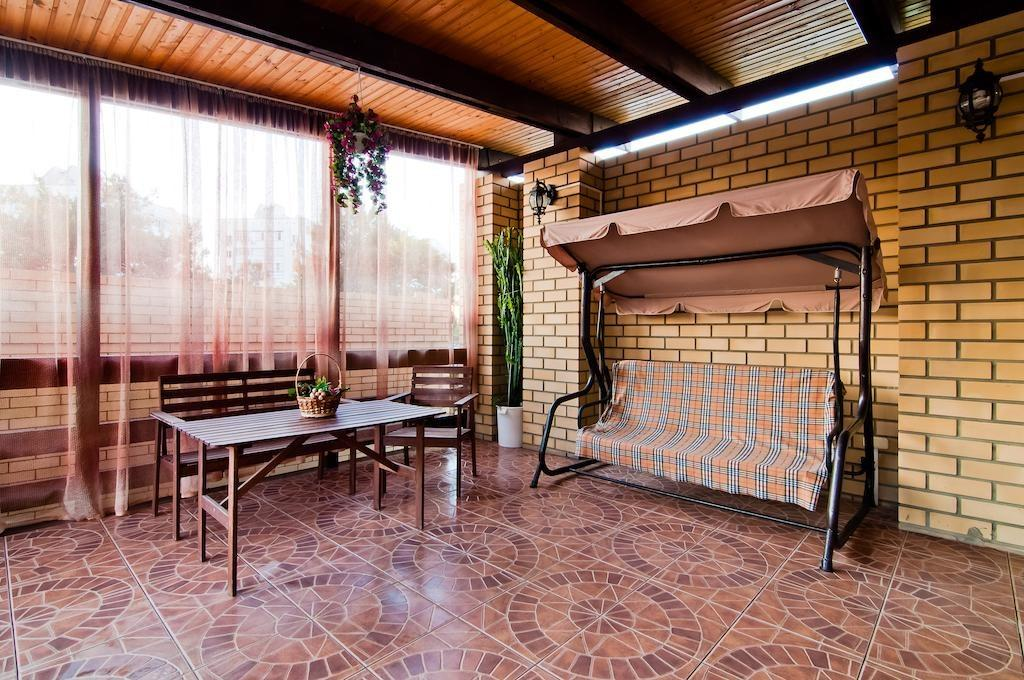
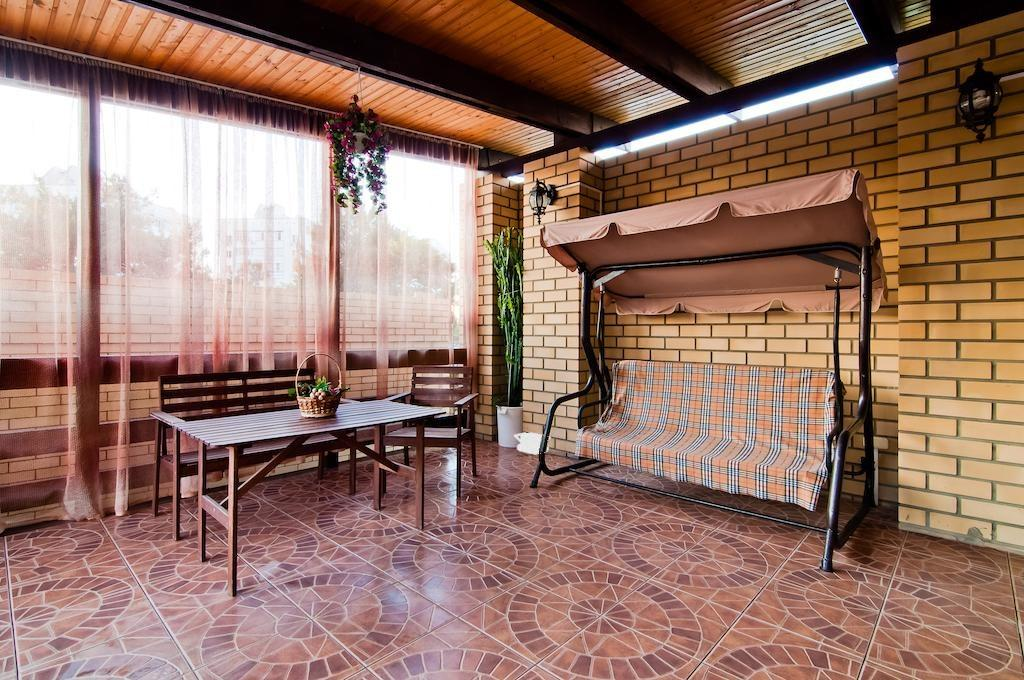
+ watering can (532, 443)
